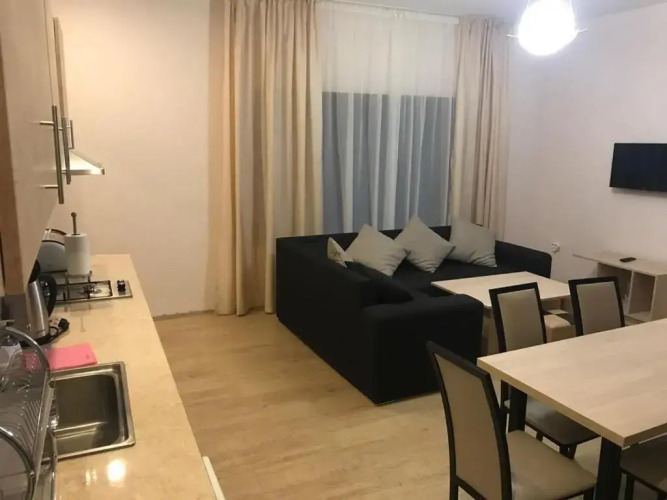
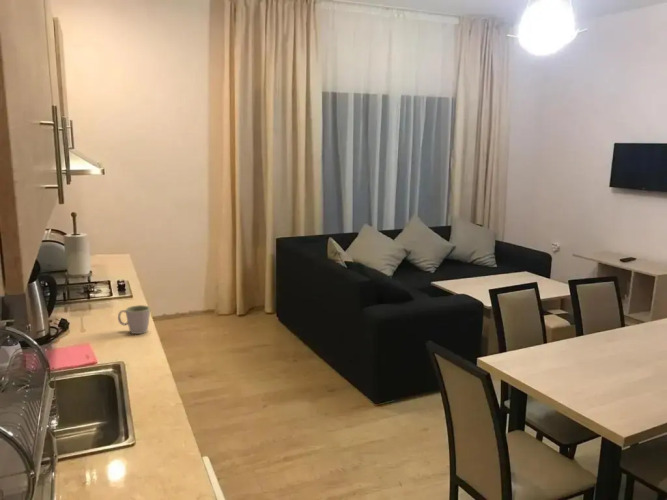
+ mug (133, 319)
